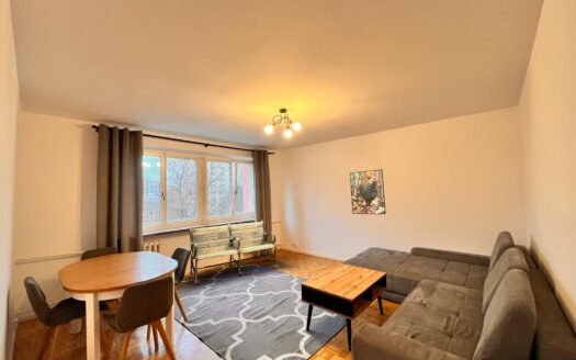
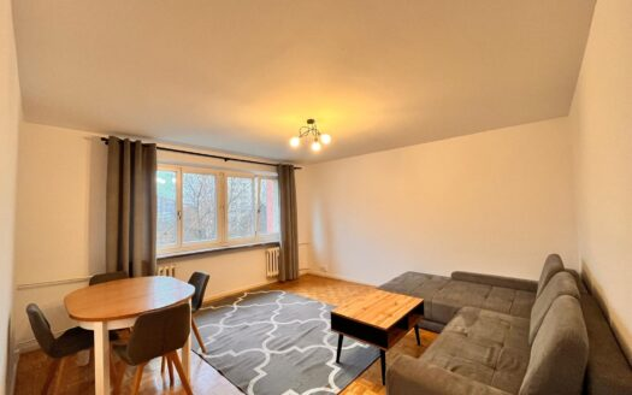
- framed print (366, 192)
- bench (233, 247)
